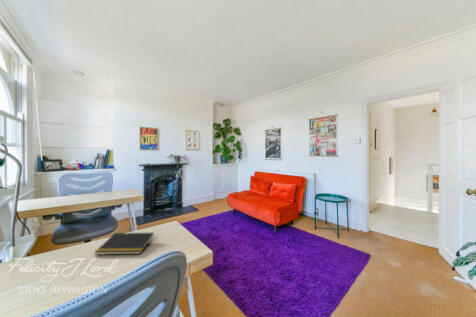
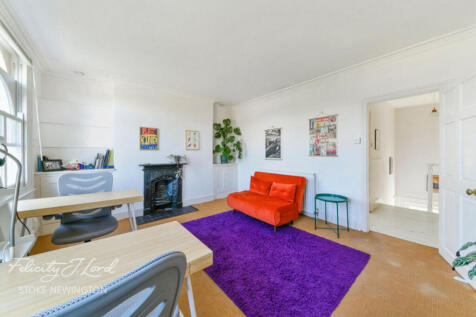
- notepad (126, 242)
